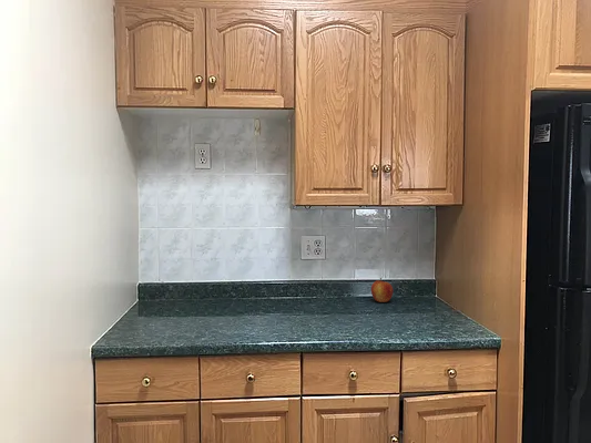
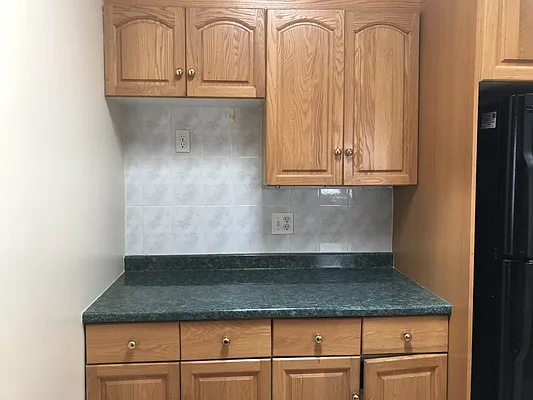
- apple (381, 289)
